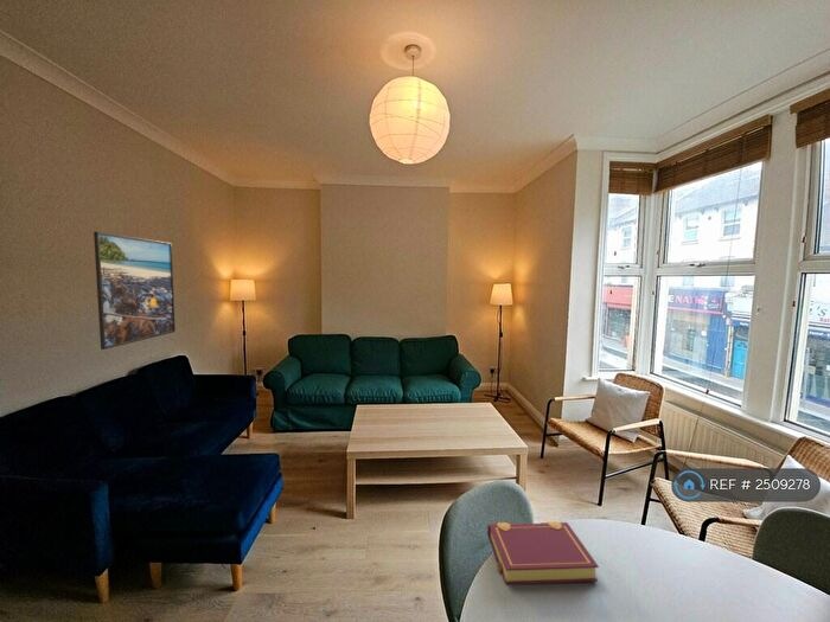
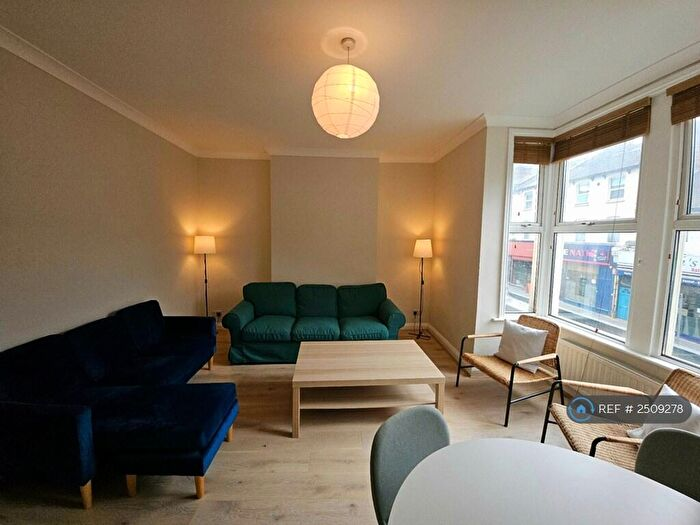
- book (536, 549)
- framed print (140, 289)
